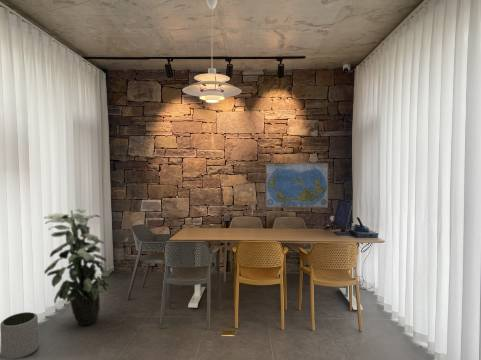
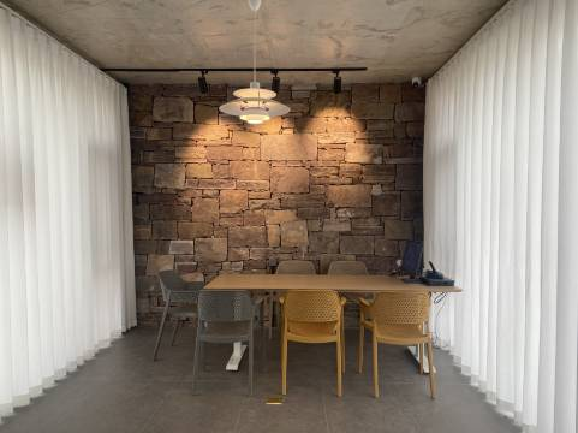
- plant pot (19, 335)
- world map (296, 185)
- indoor plant (79, 266)
